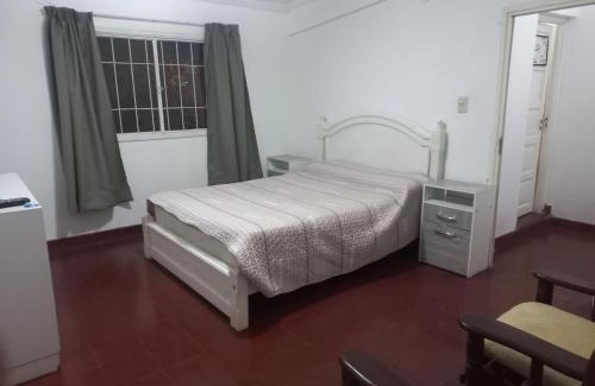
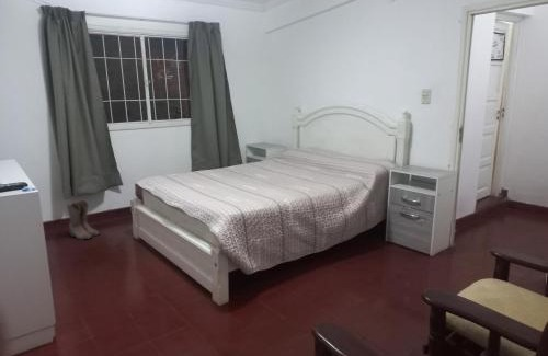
+ boots (82, 218)
